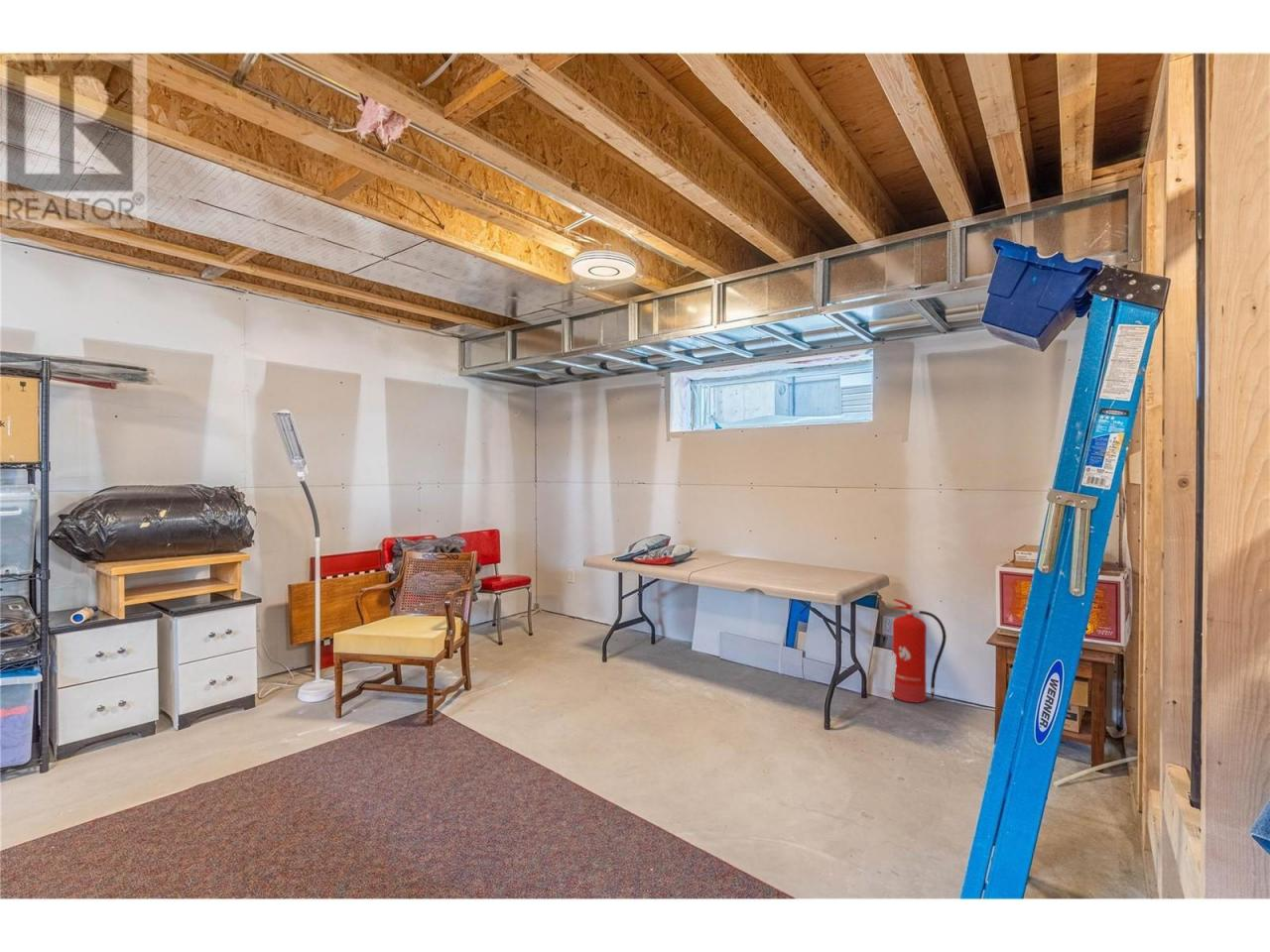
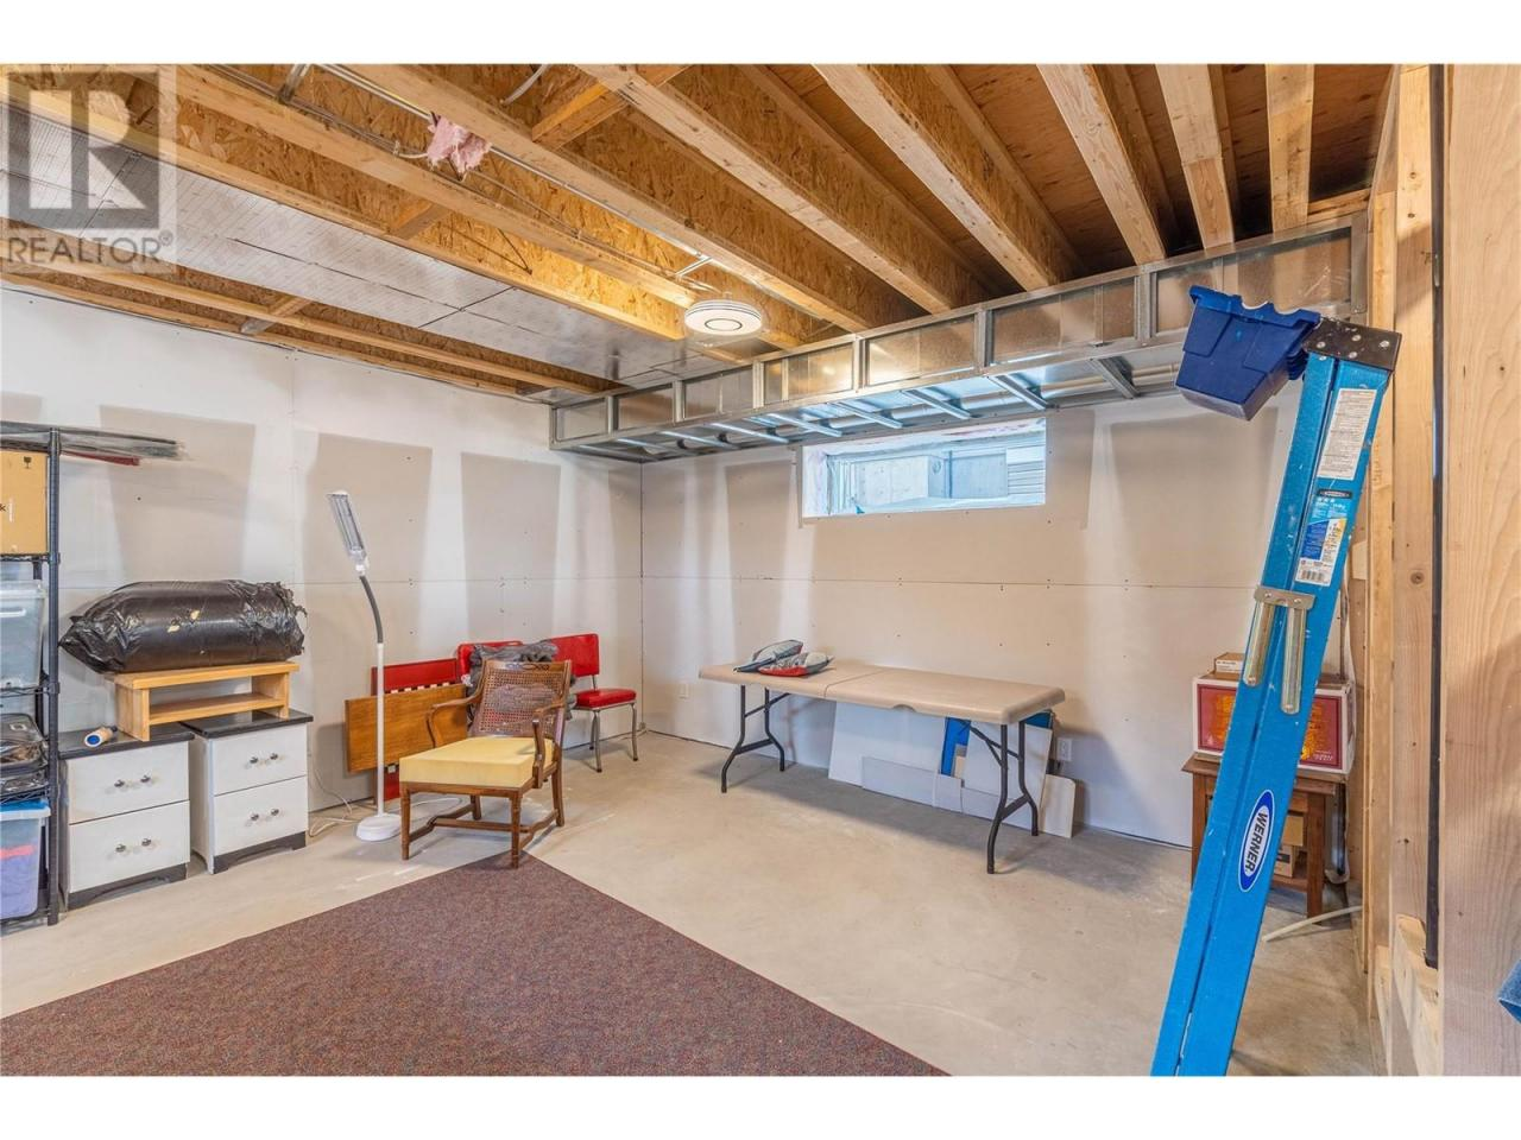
- fire extinguisher (918, 651)
